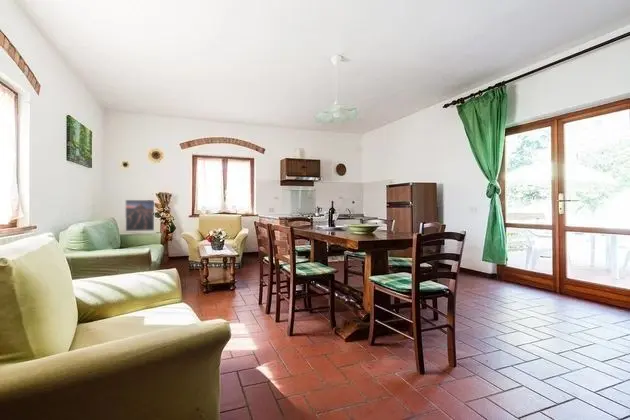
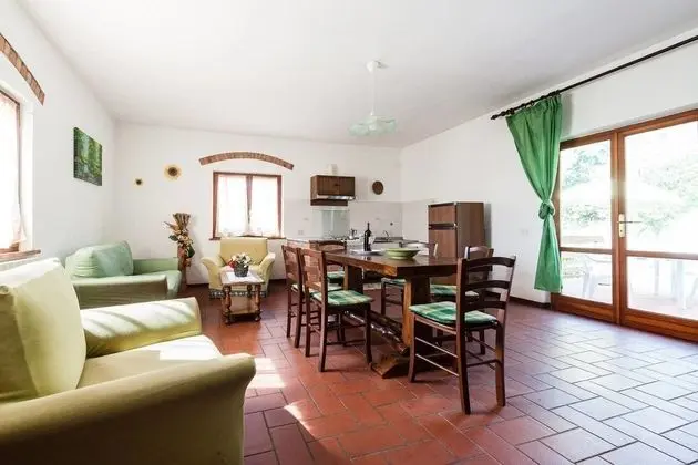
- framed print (140, 215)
